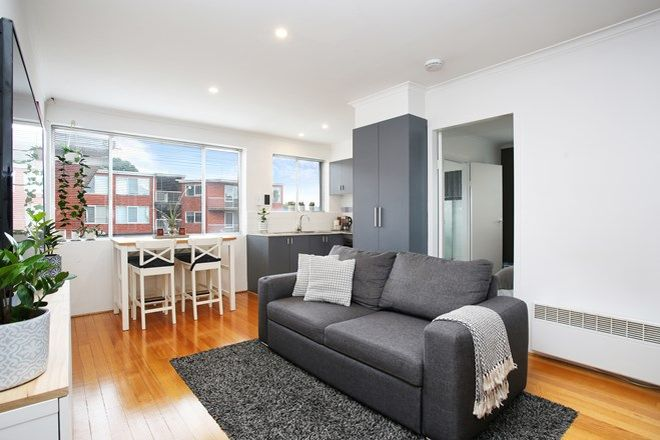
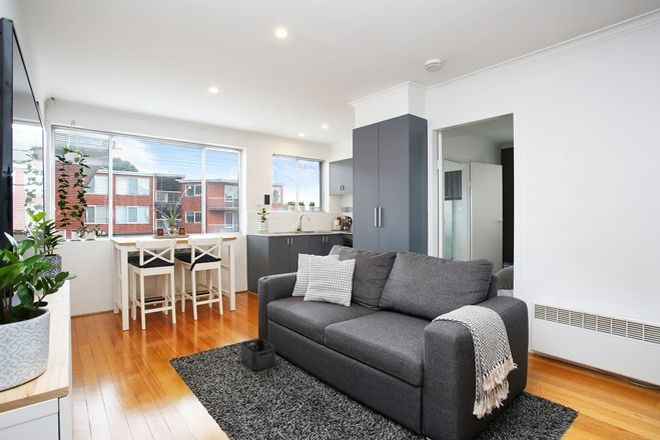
+ storage bin (257, 353)
